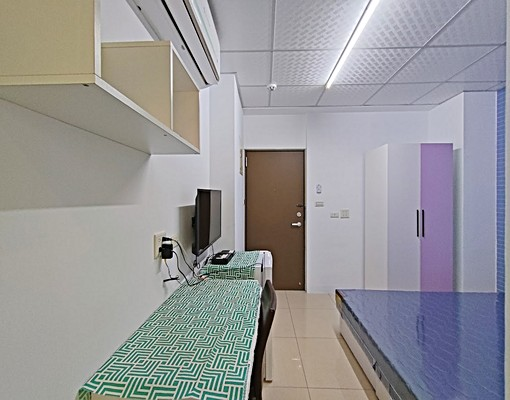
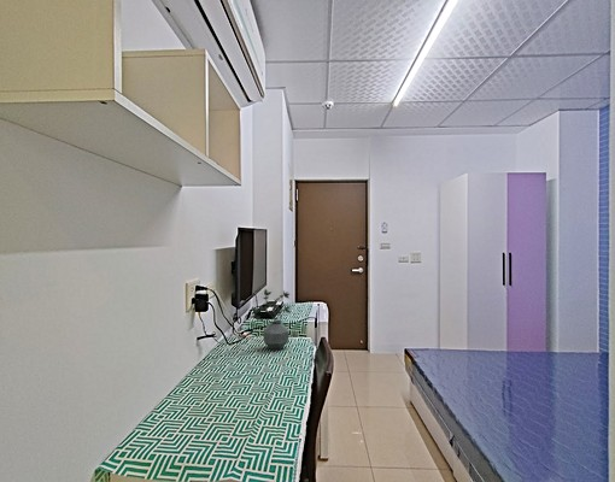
+ potted plant (273, 317)
